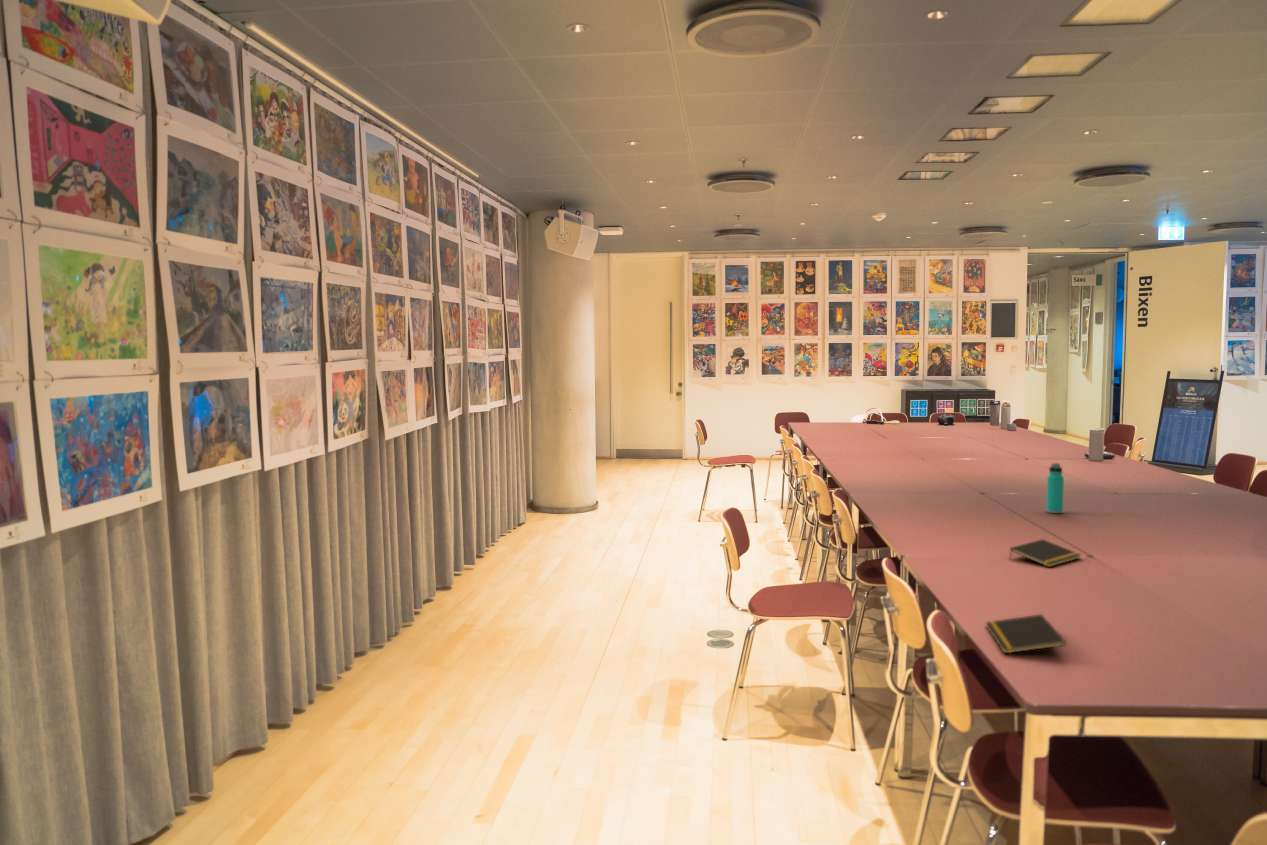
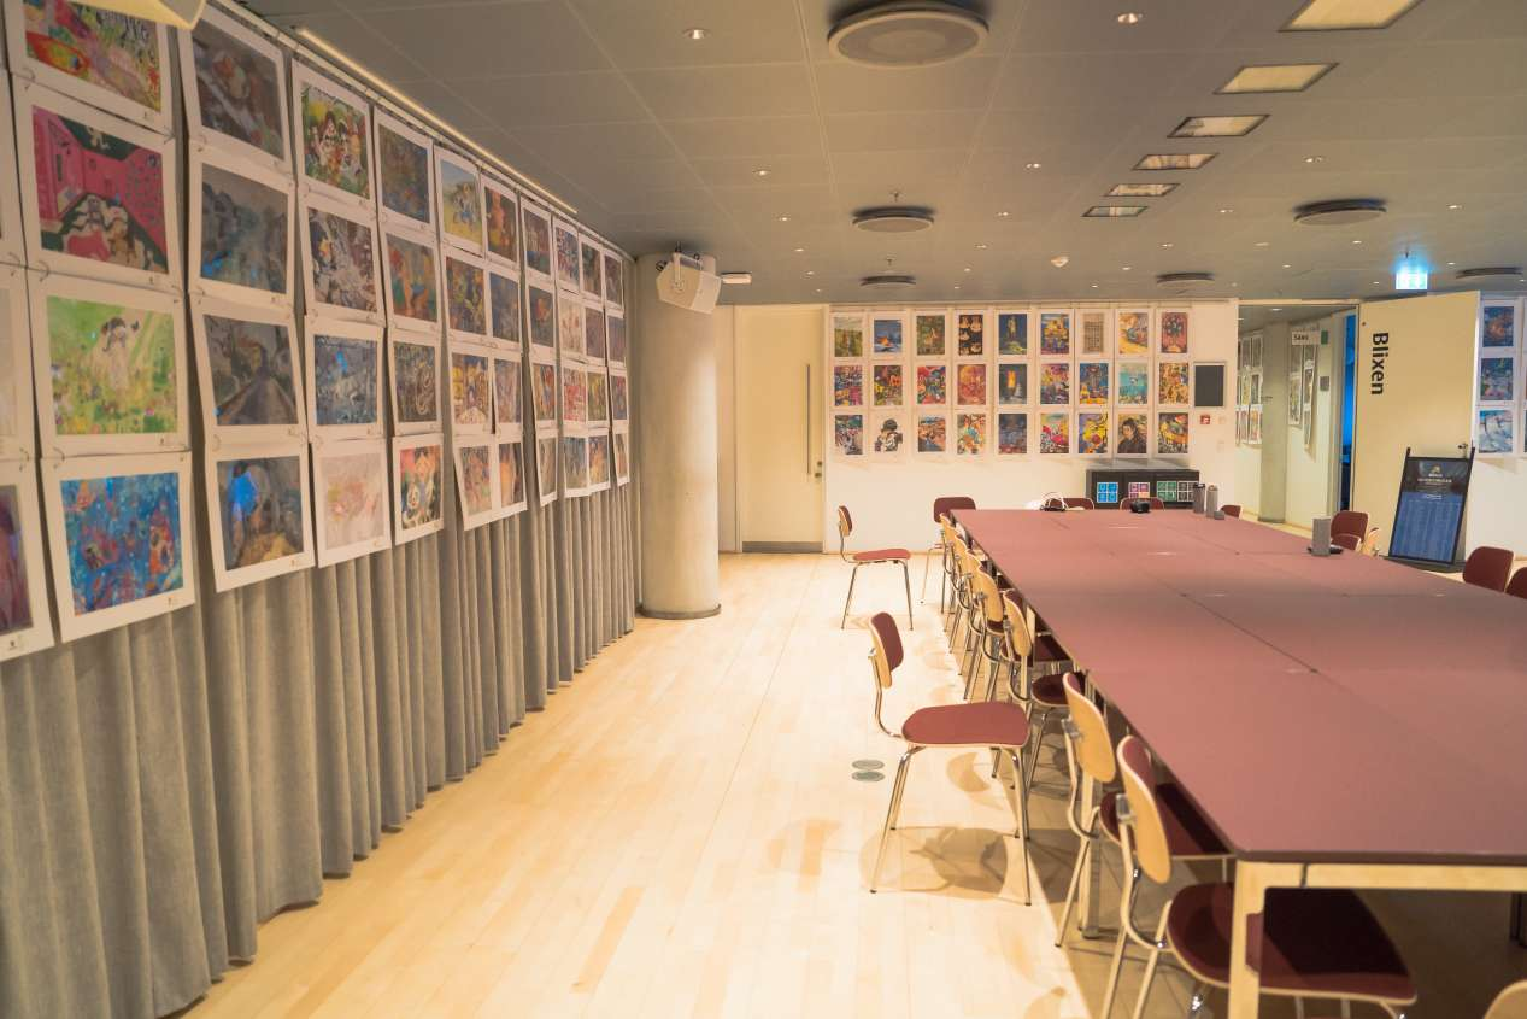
- water bottle (1055, 487)
- notepad (1023, 633)
- notepad (1045, 552)
